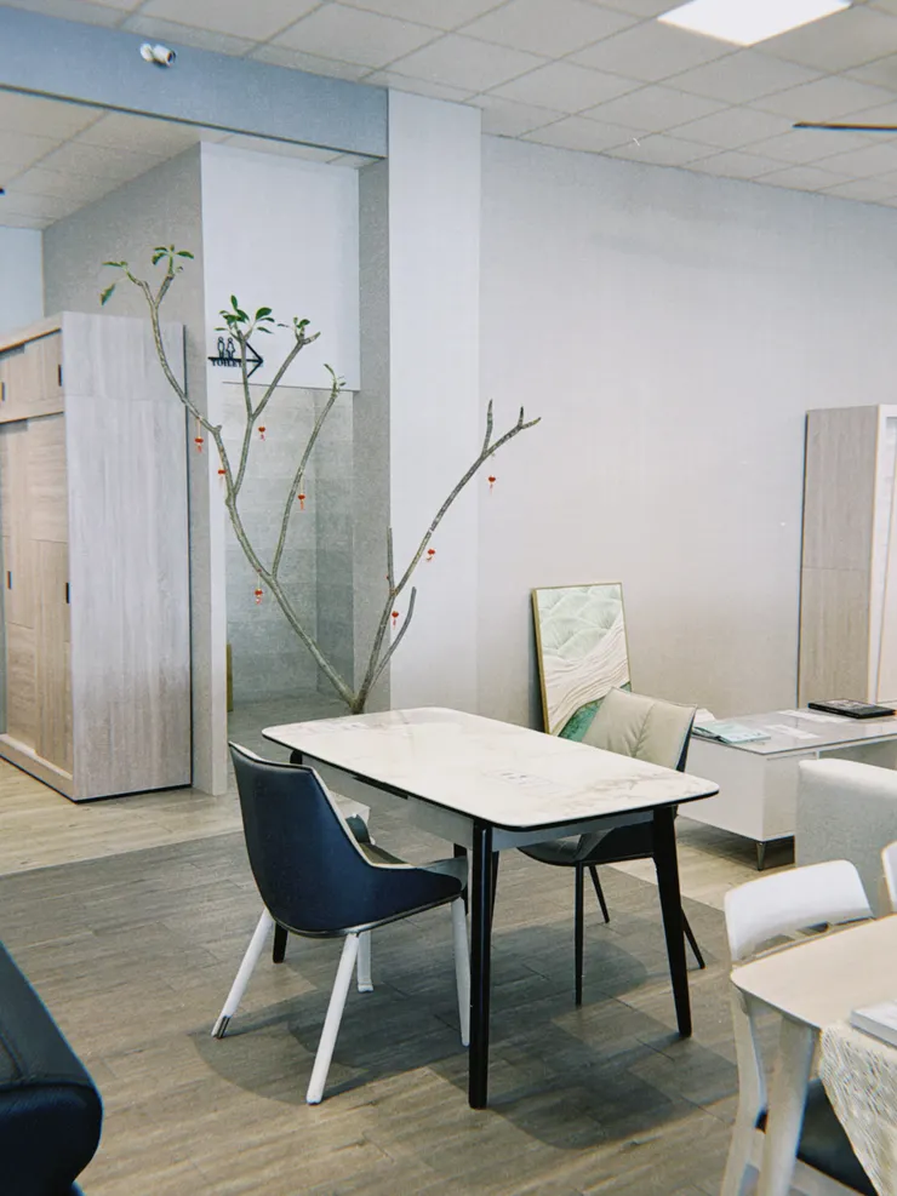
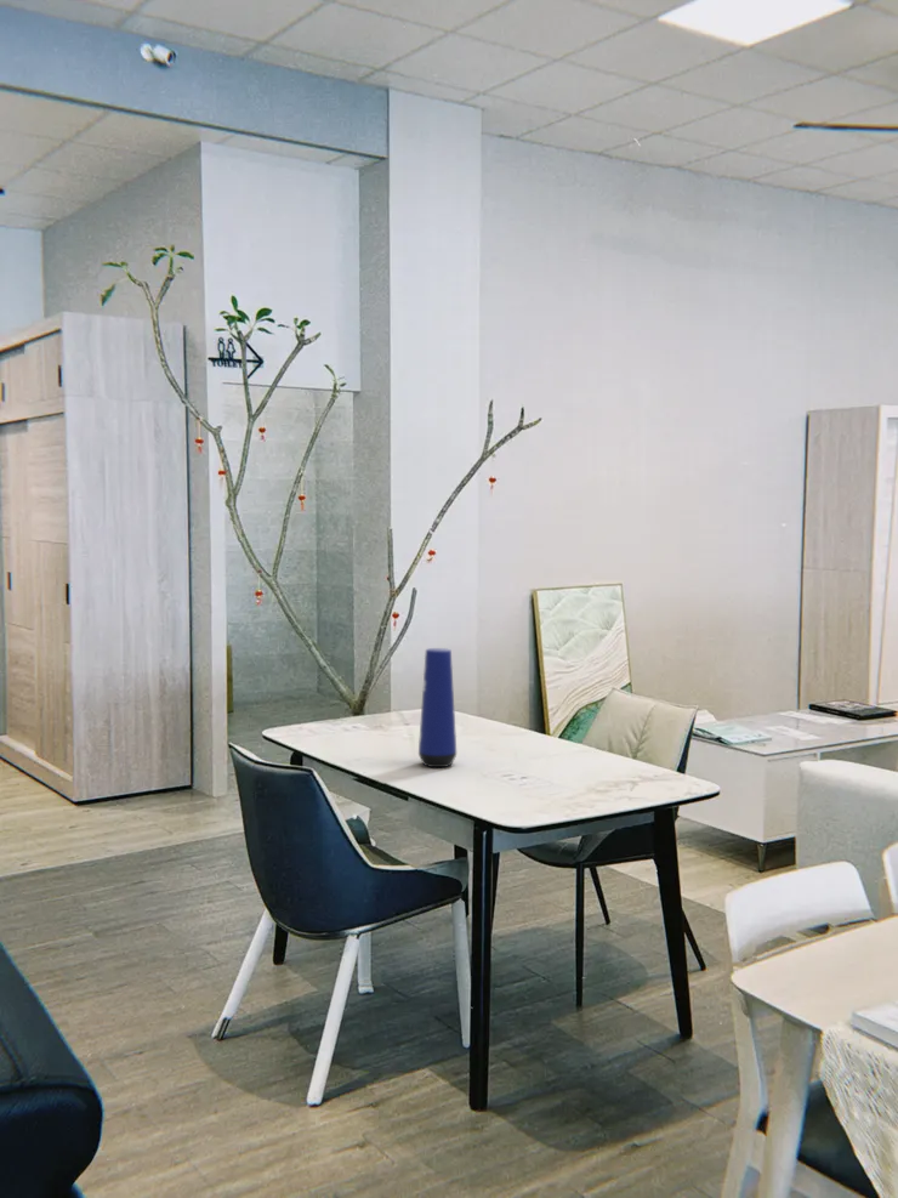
+ vase (437, 706)
